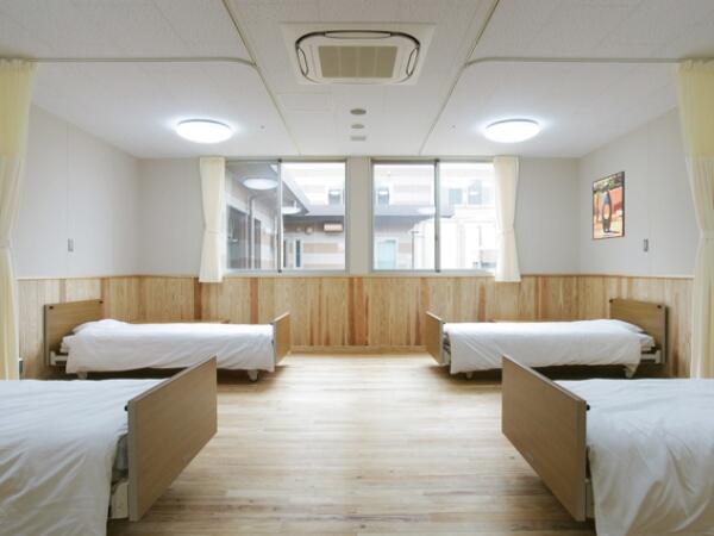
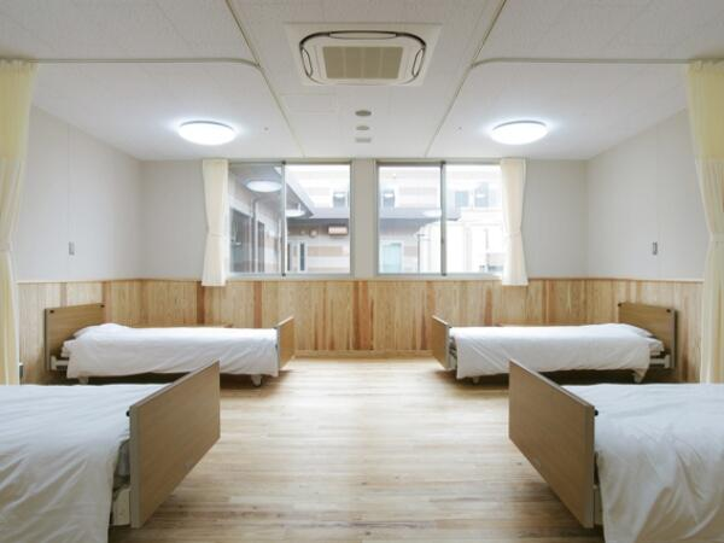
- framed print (607, 207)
